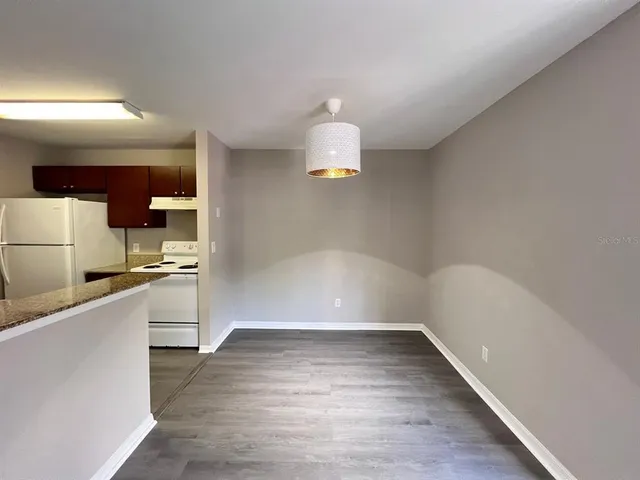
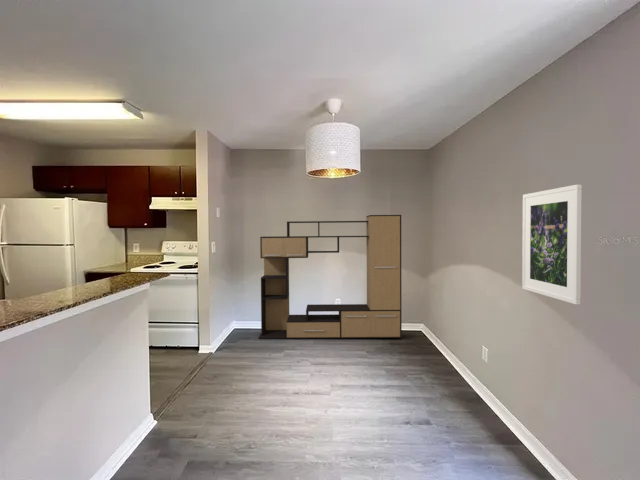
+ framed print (548, 243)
+ media console (329, 252)
